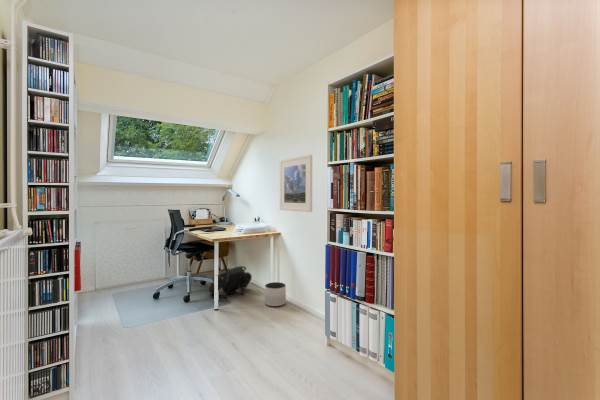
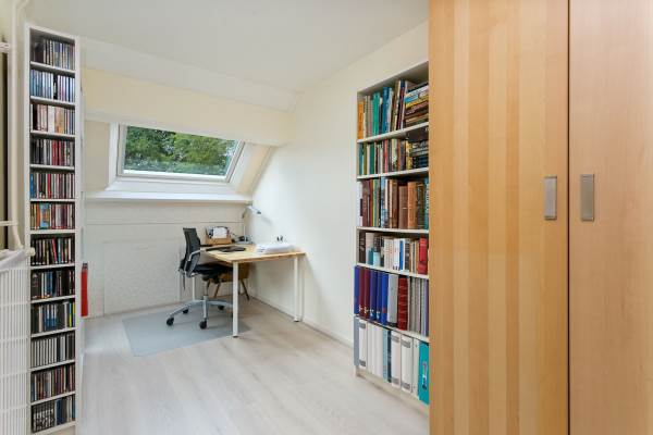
- backpack (232, 278)
- planter (275, 294)
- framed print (294, 184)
